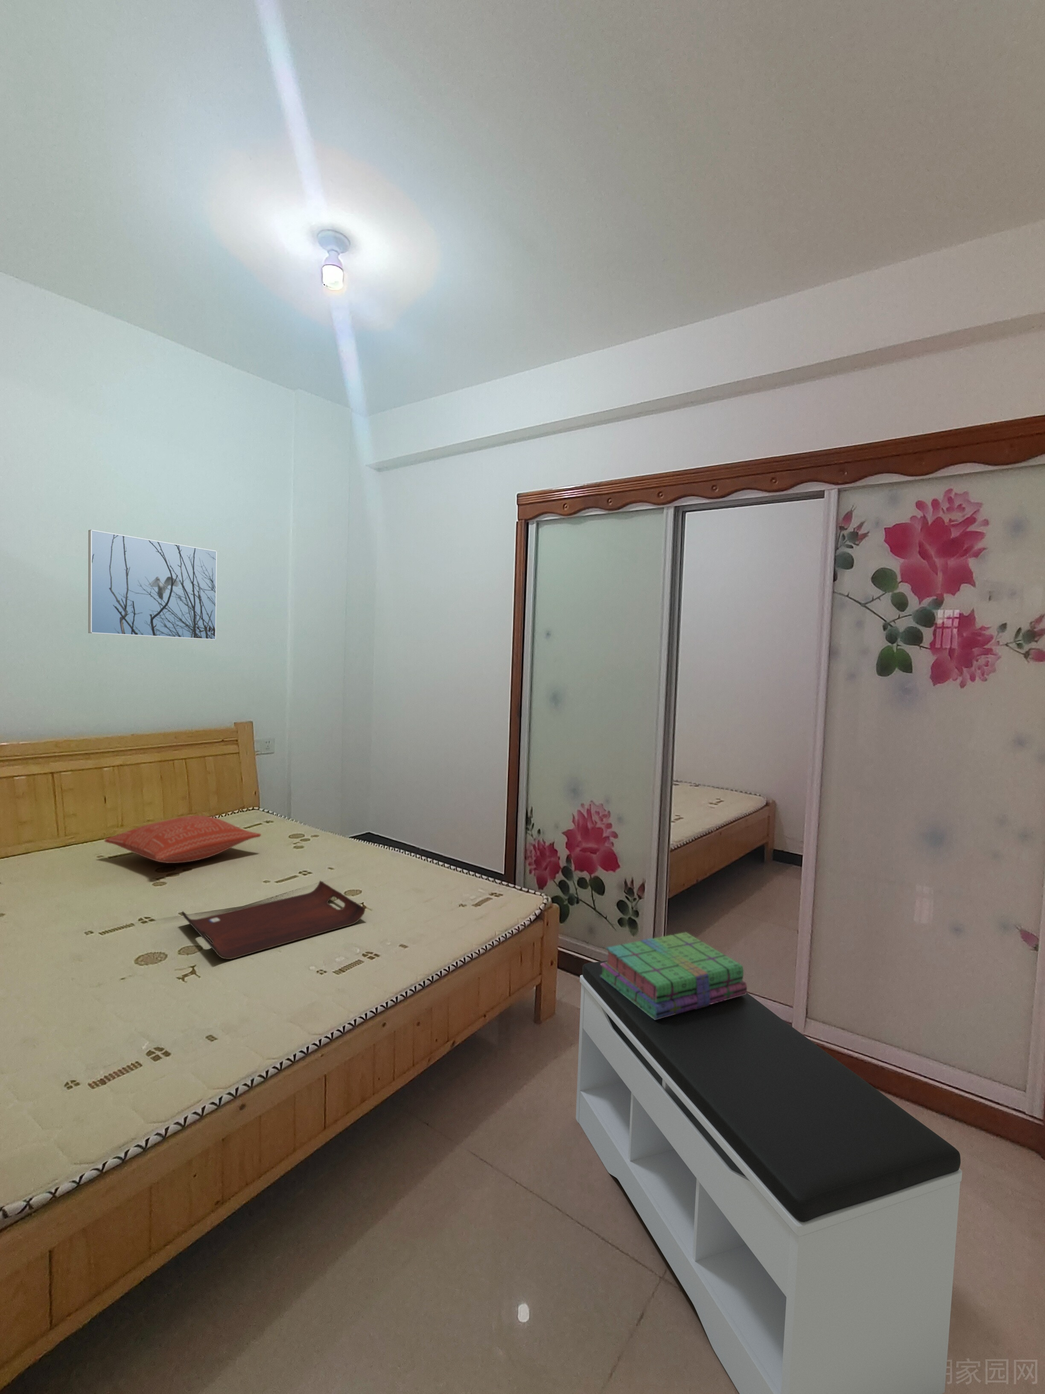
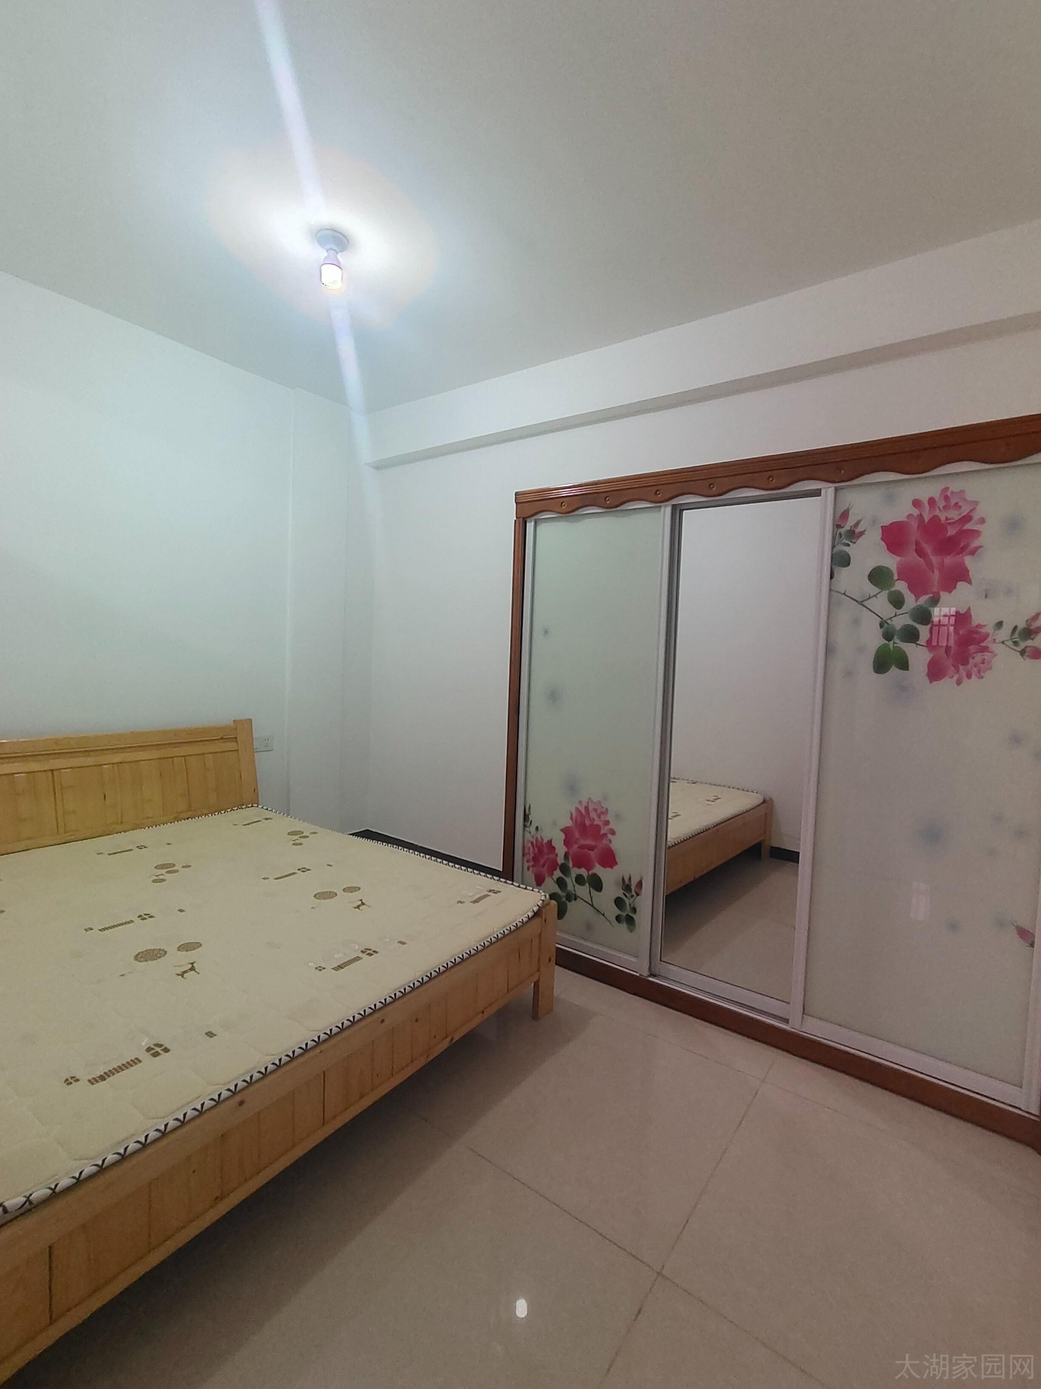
- bench (723, 1129)
- stack of books (672, 970)
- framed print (157, 589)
- serving tray (274, 915)
- pillow (183, 837)
